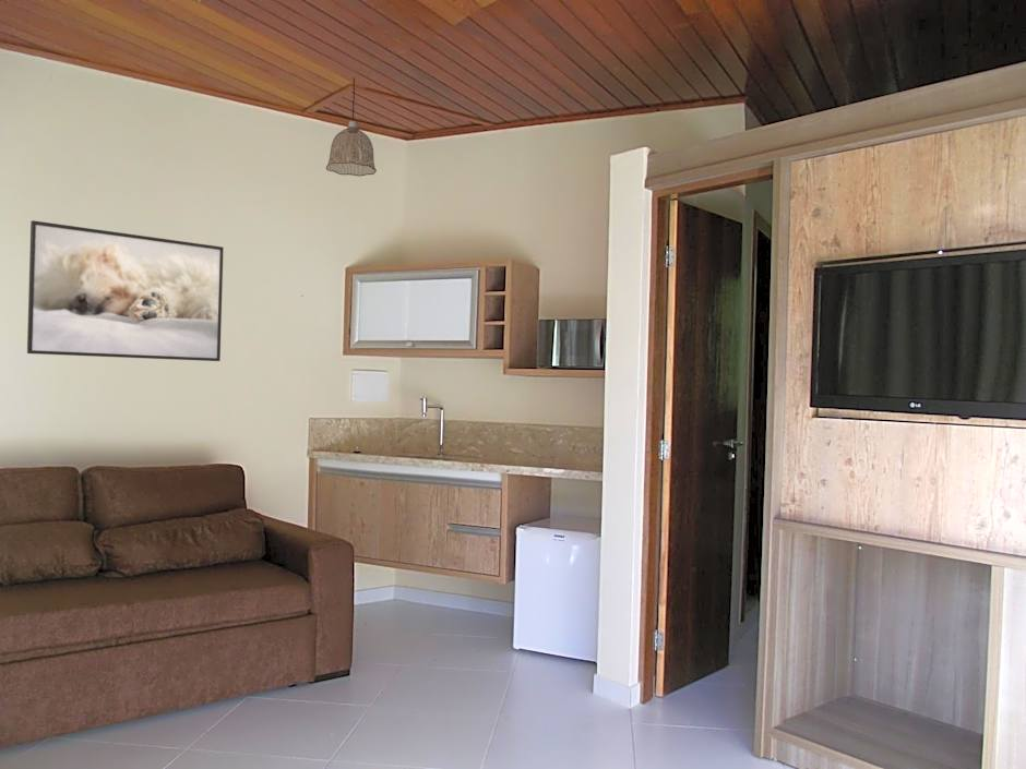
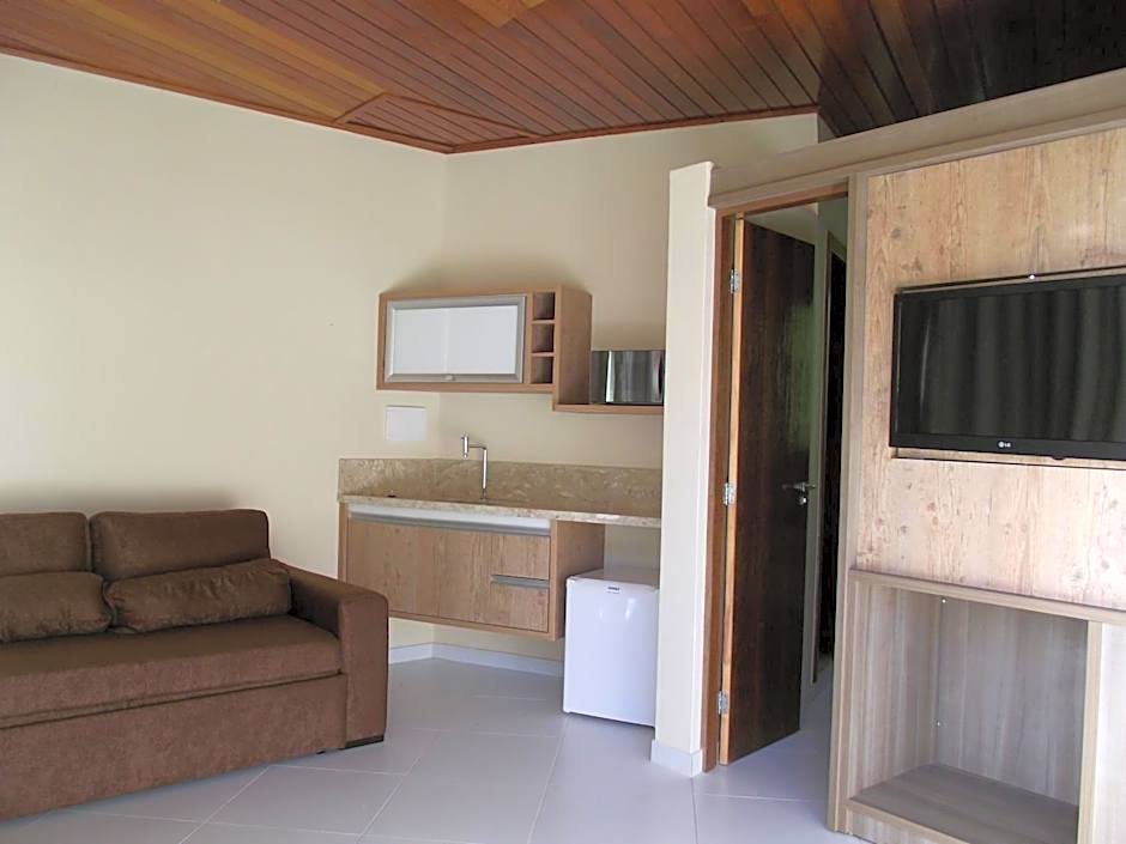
- pendant lamp (353, 123)
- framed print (132, 296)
